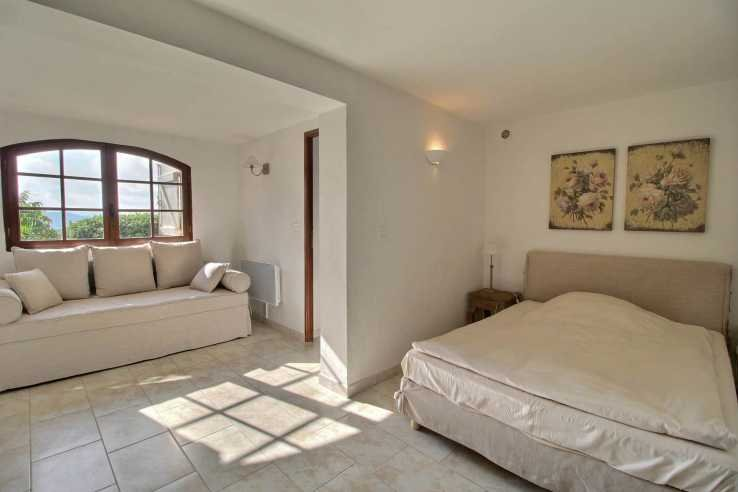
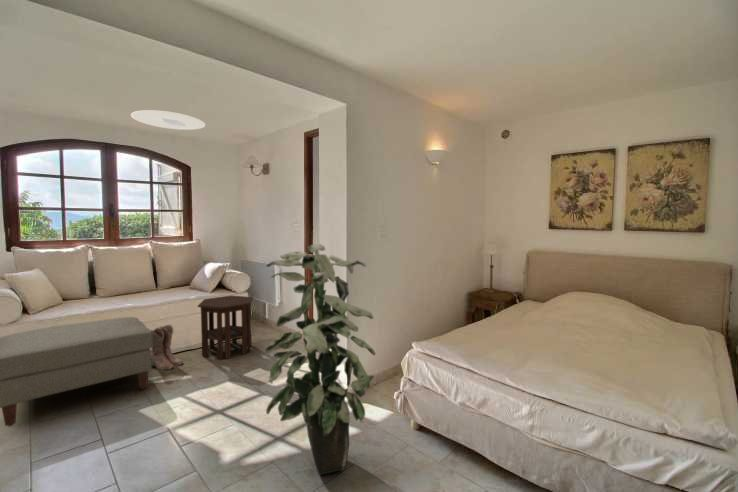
+ ottoman (77, 360)
+ indoor plant (319, 354)
+ side table (227, 325)
+ boots (166, 345)
+ ceiling light (169, 117)
